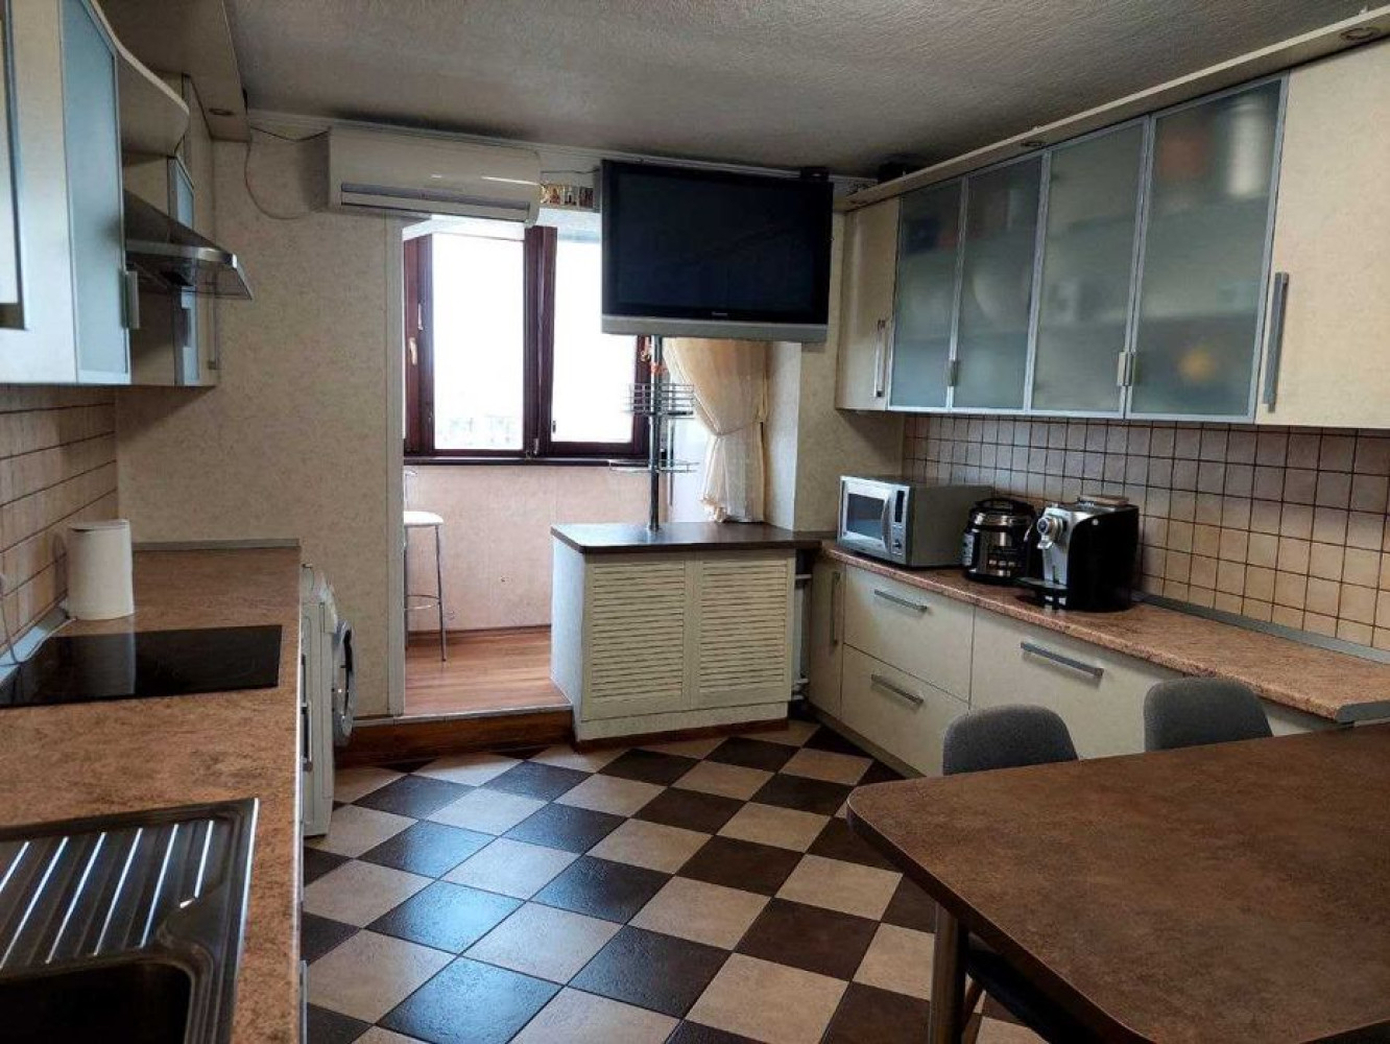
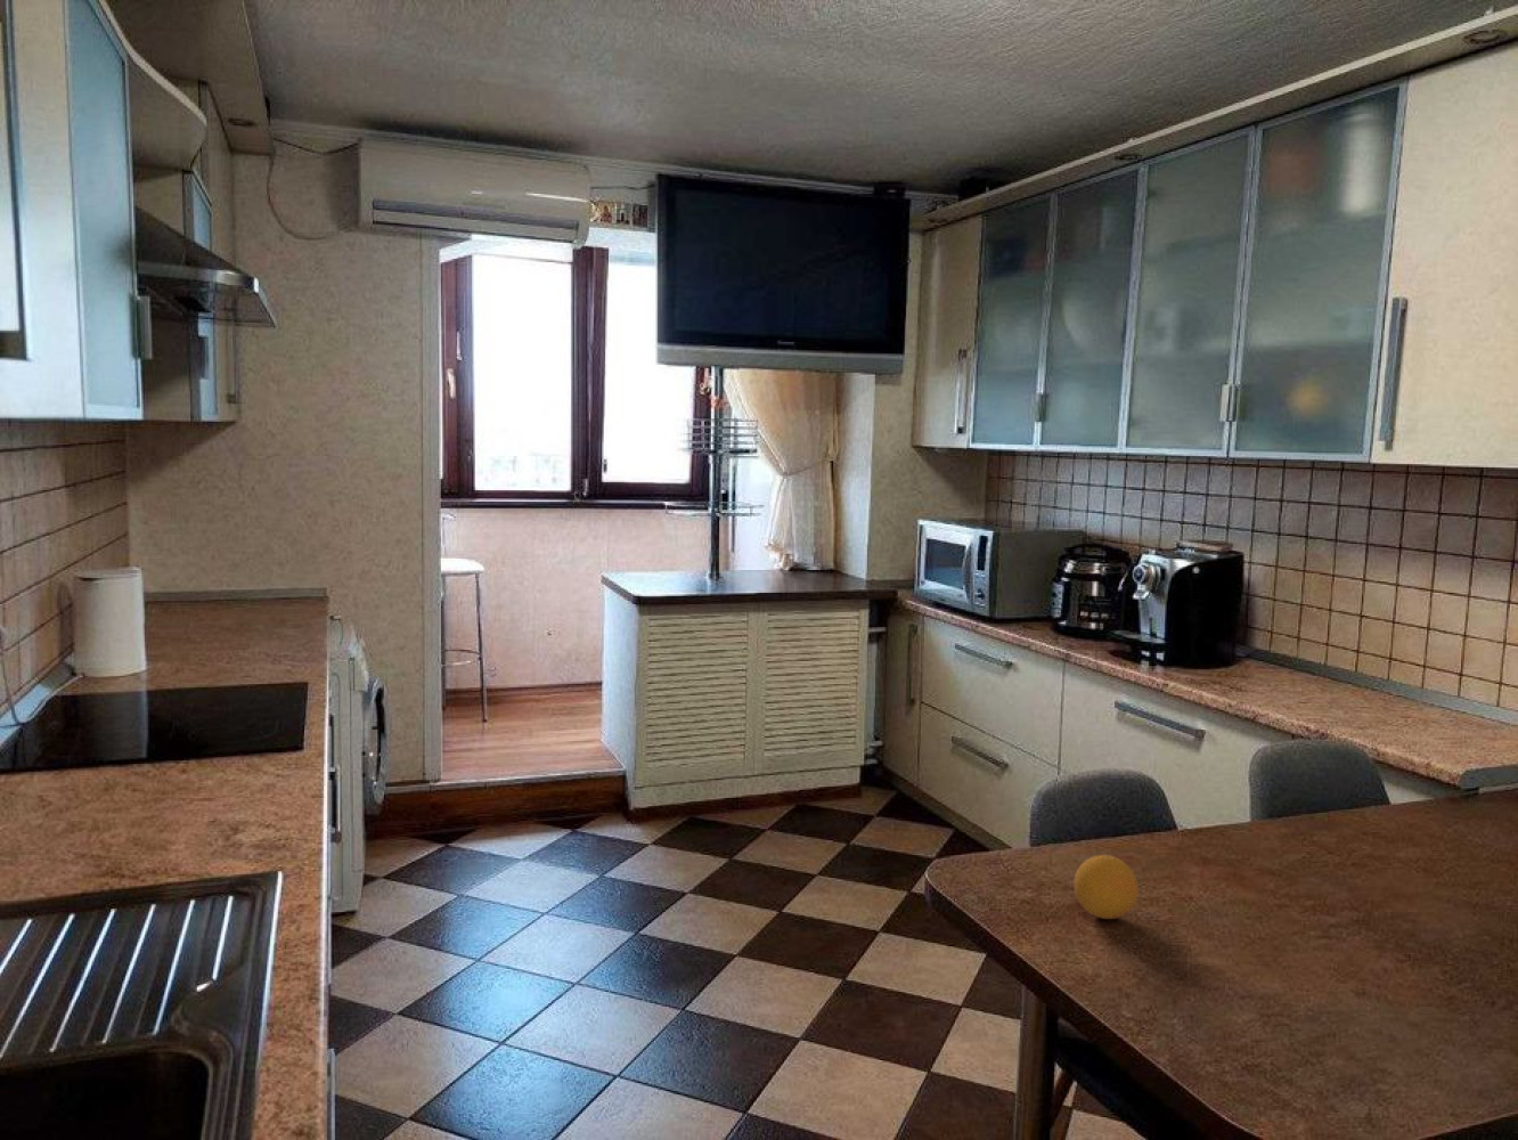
+ fruit (1105, 886)
